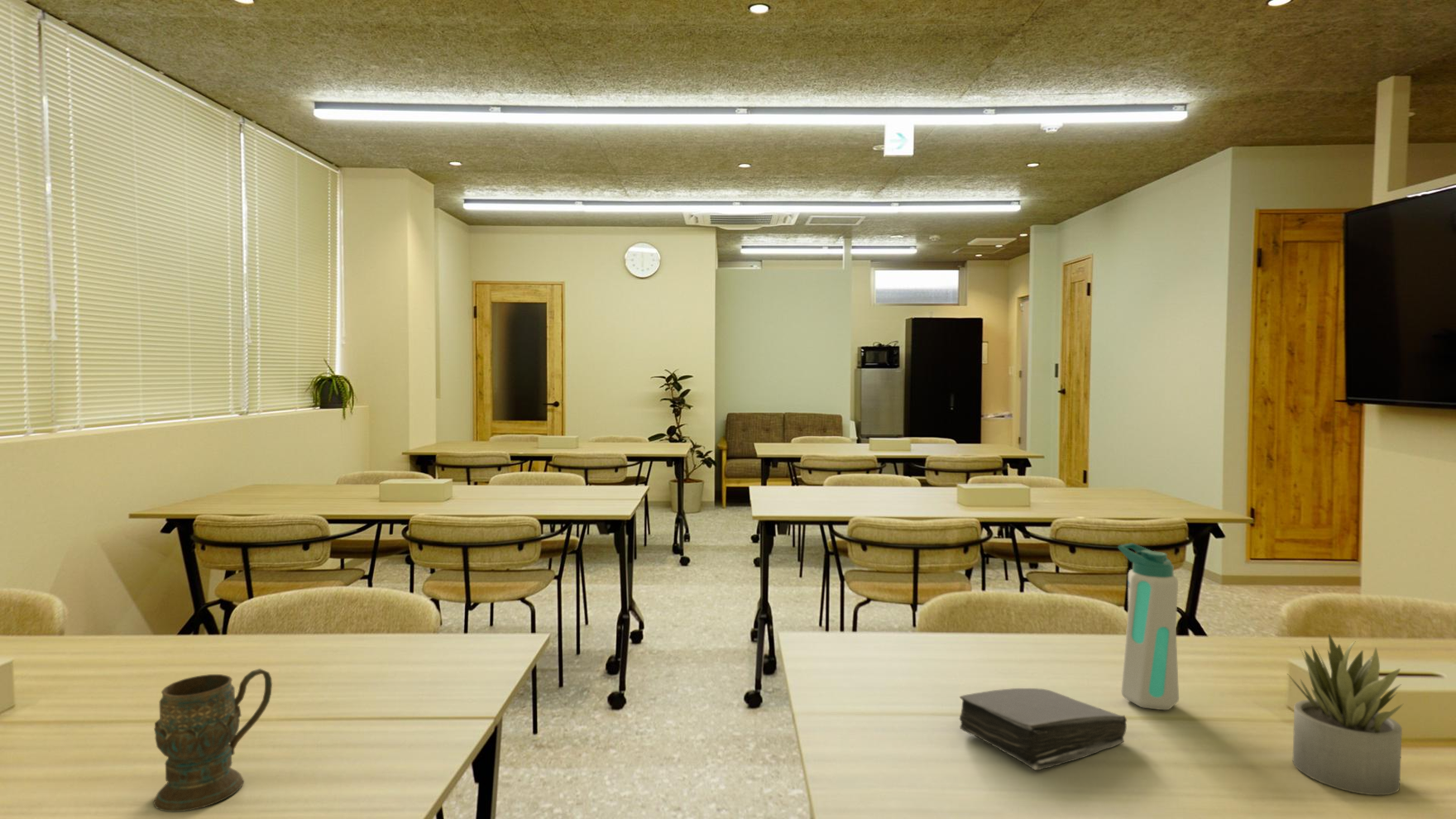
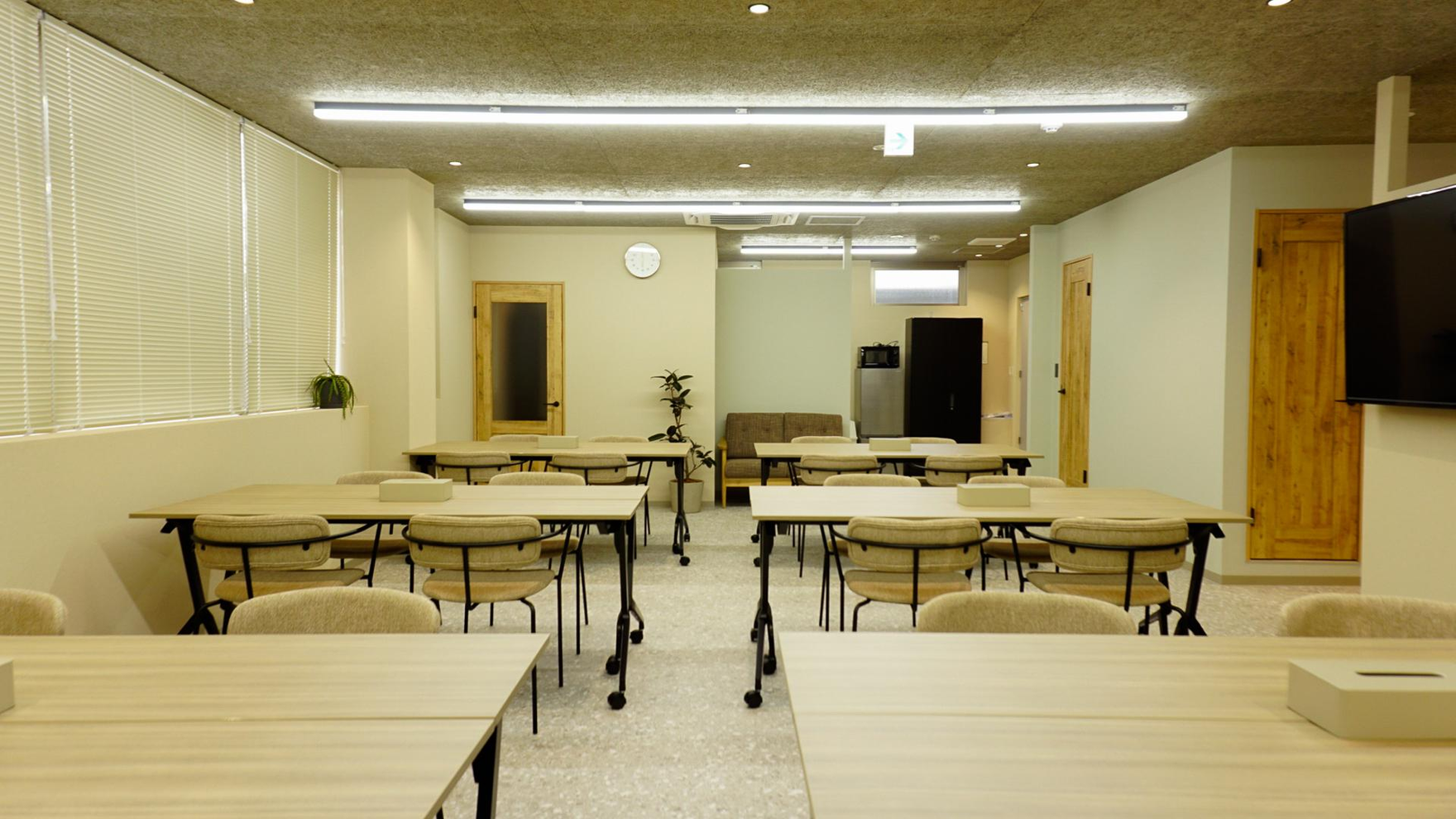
- book (1042, 716)
- succulent plant (1346, 706)
- water bottle (1147, 625)
- mug (216, 732)
